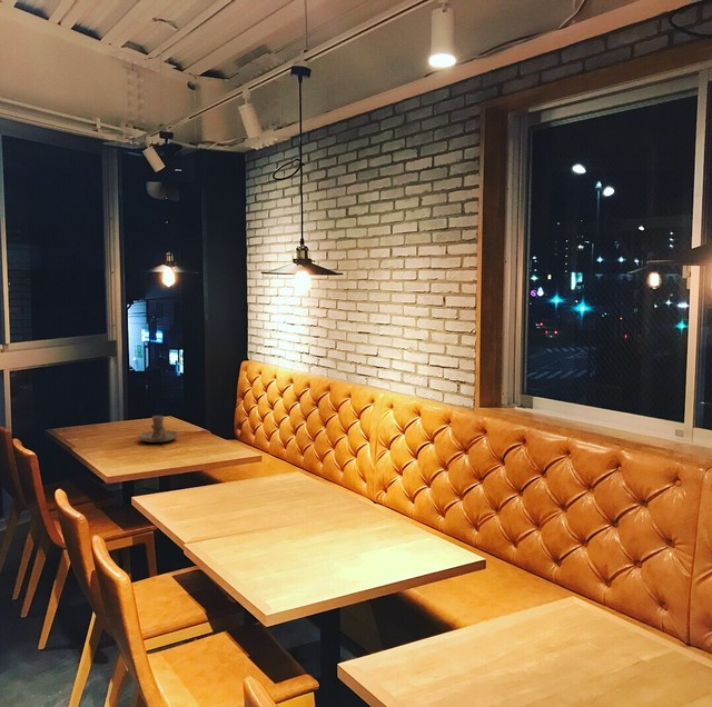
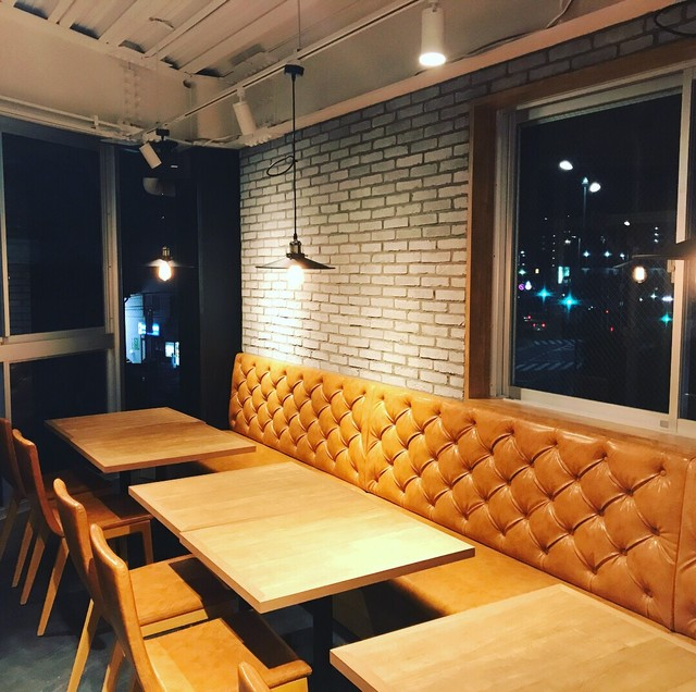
- candle holder (159, 429)
